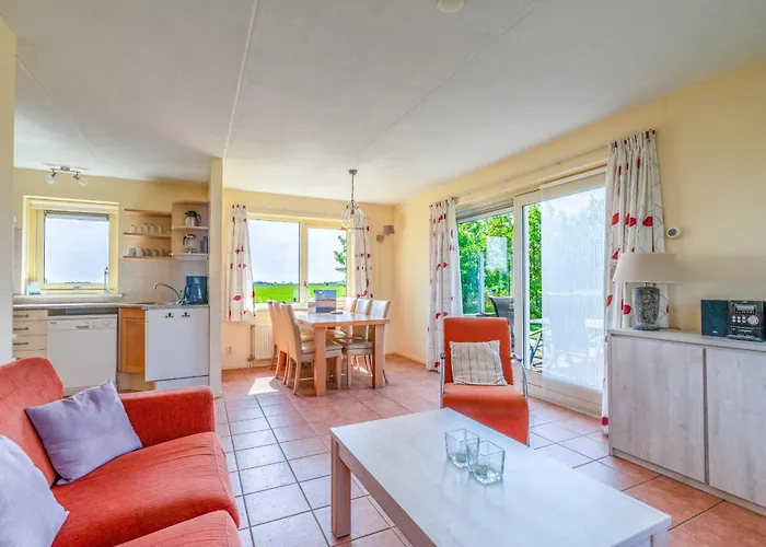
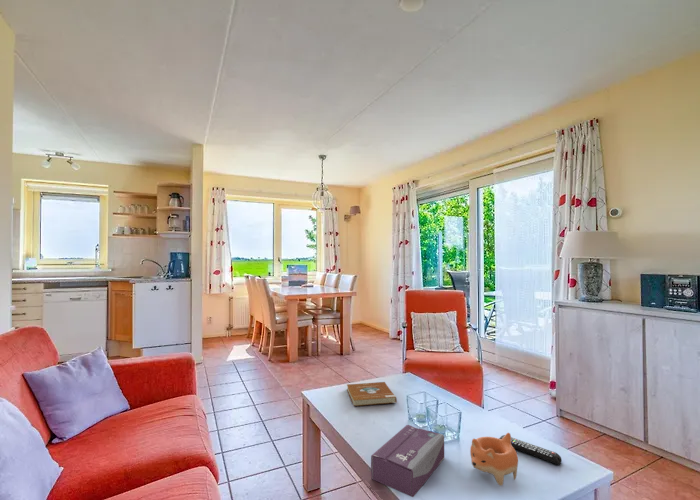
+ remote control (527, 448)
+ book (370, 393)
+ tissue box (409, 455)
+ bowl (492, 456)
